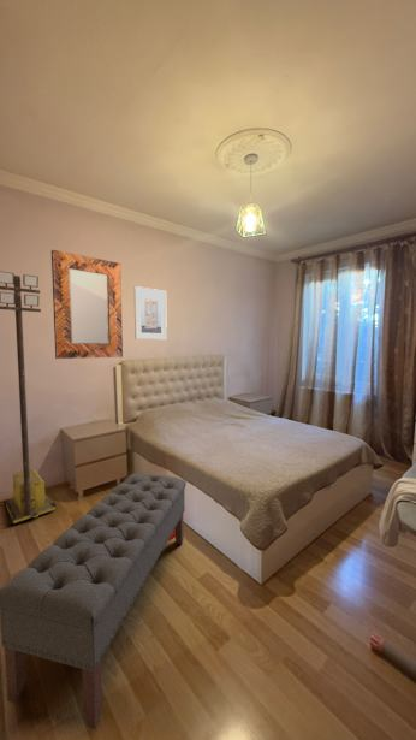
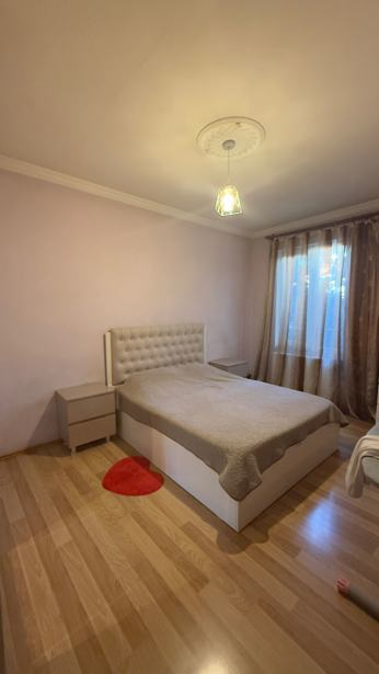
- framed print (150, 314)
- bench (119, 557)
- portable light tower (23, 397)
- home mirror (89, 308)
